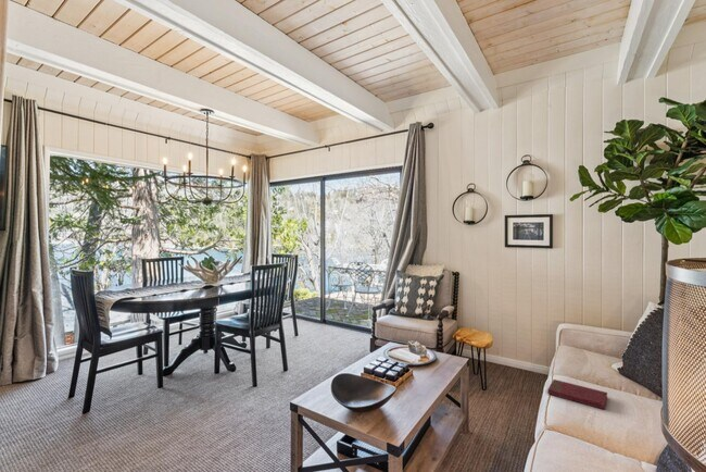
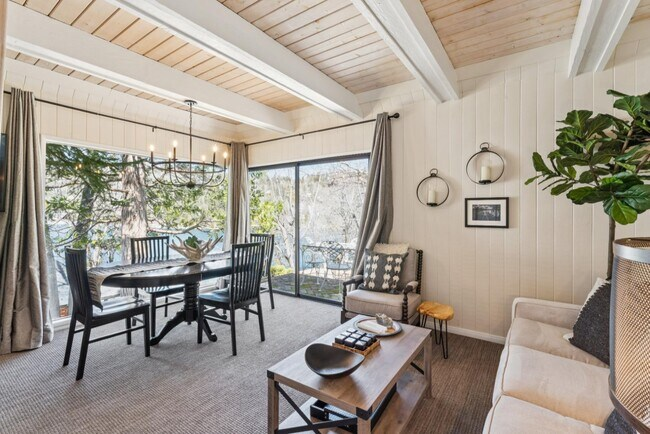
- book (577, 393)
